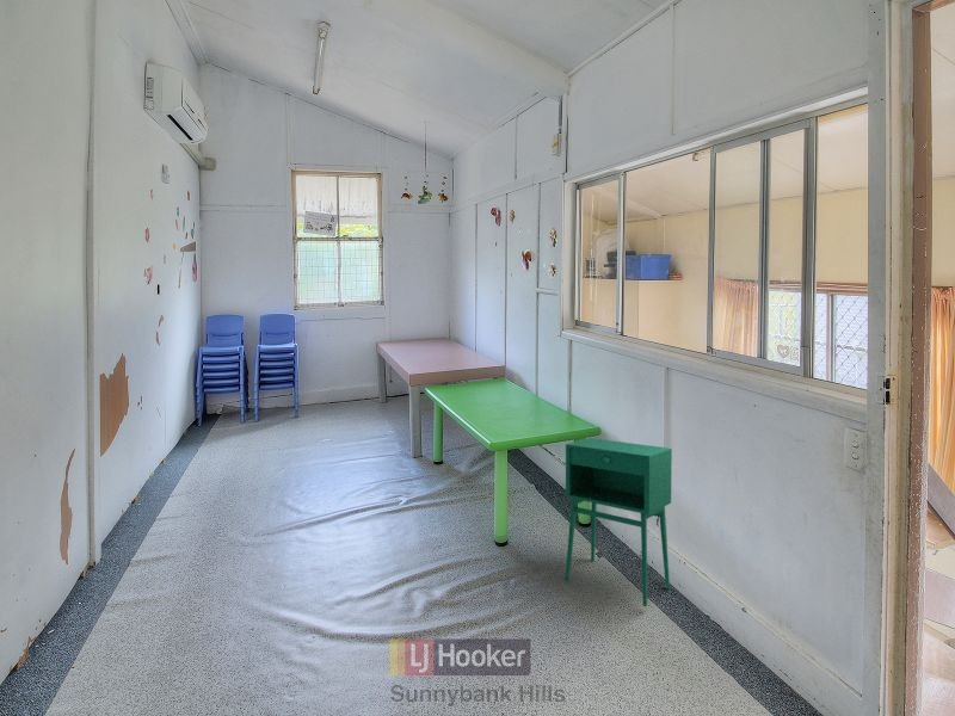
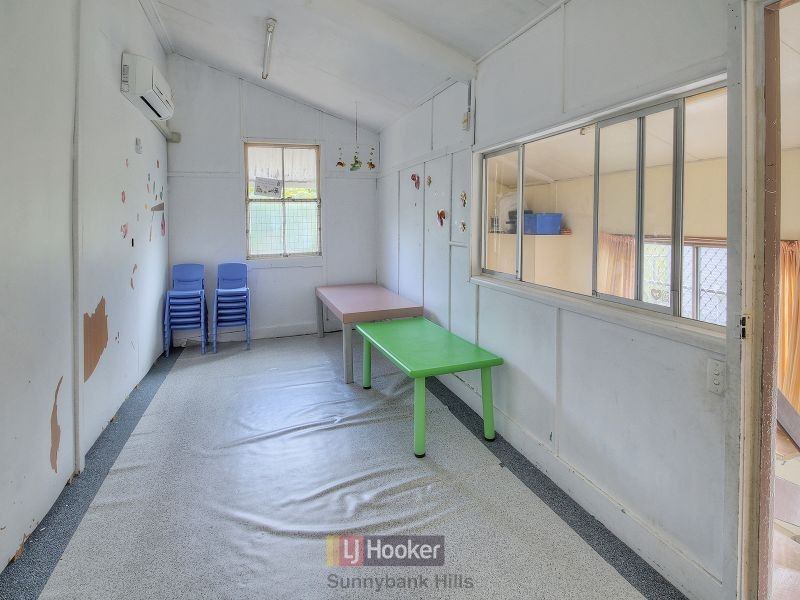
- storage cabinet (616, 516)
